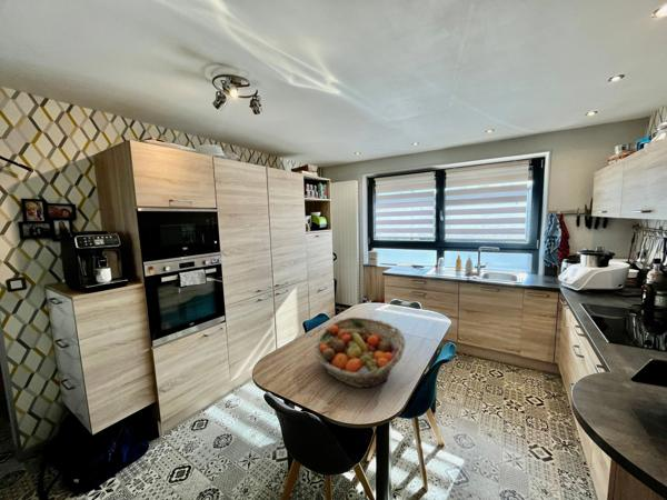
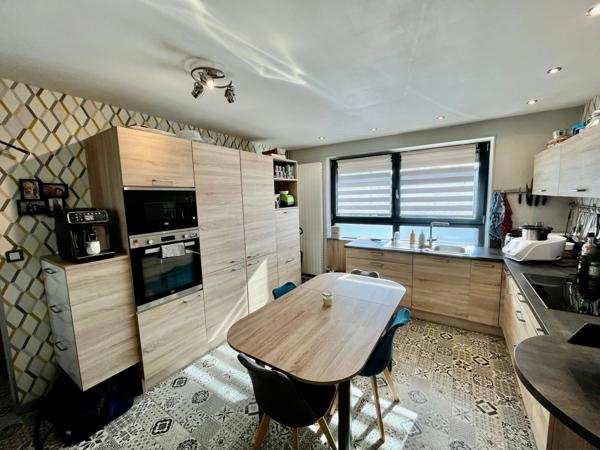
- fruit basket (358, 349)
